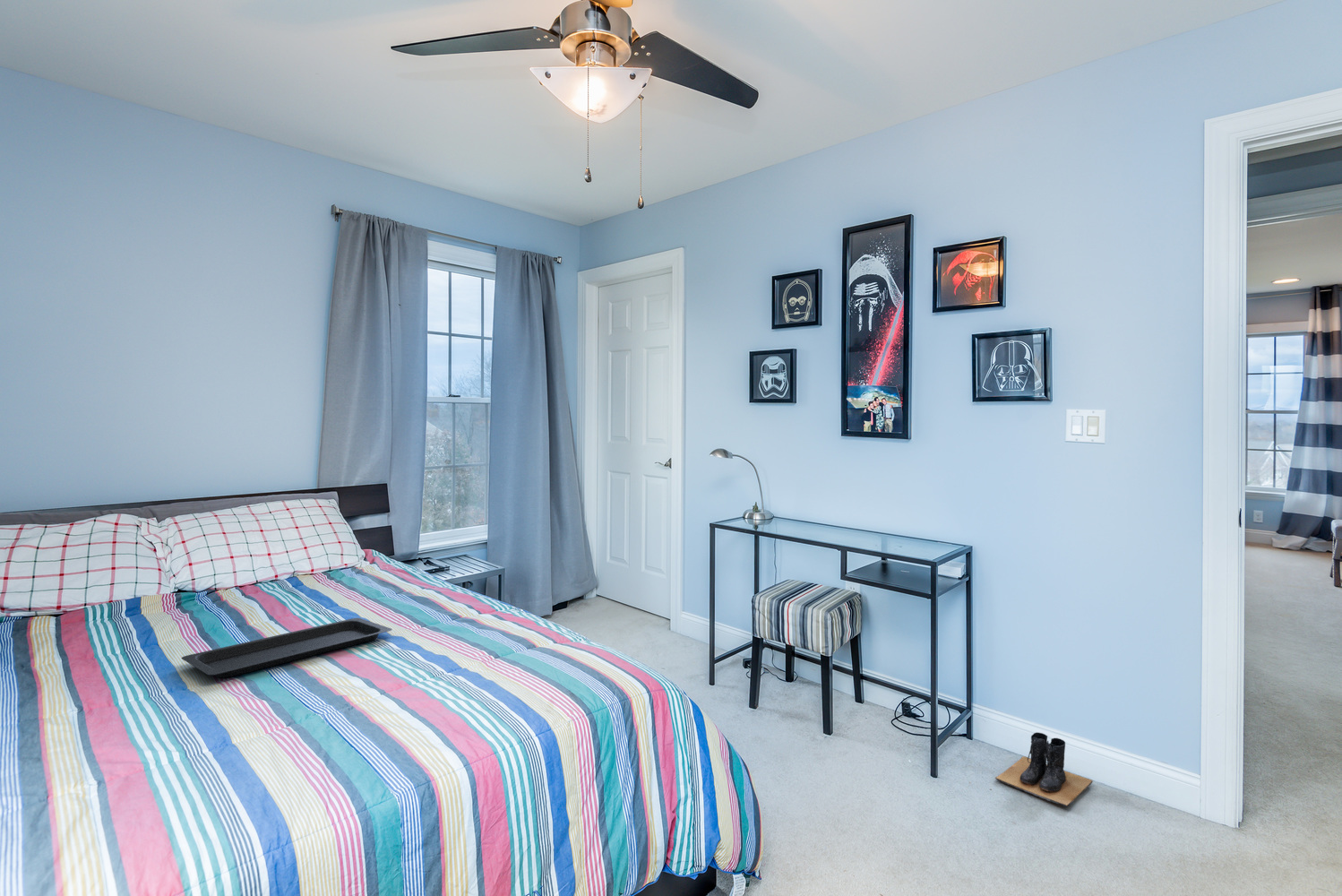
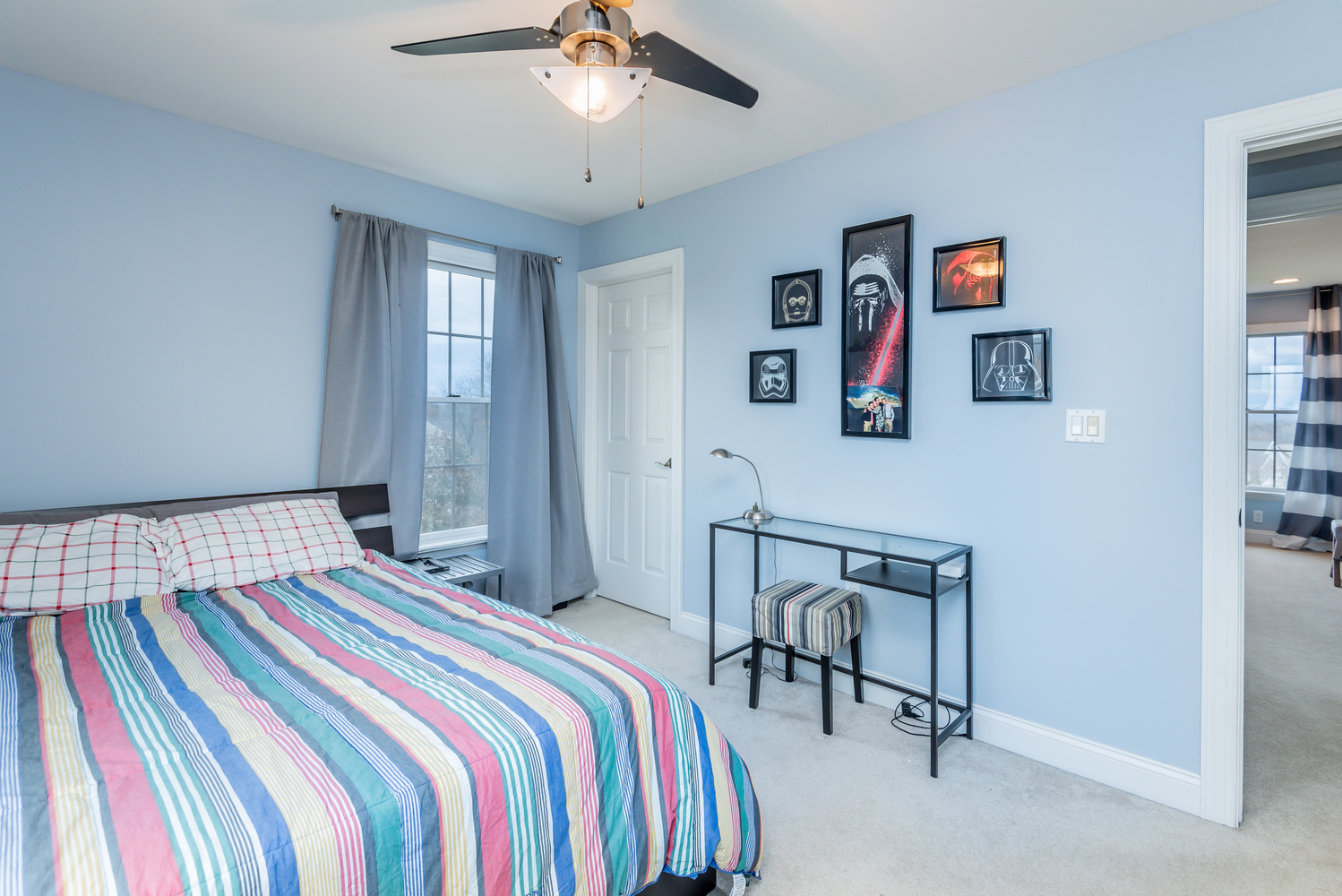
- serving tray (294, 646)
- boots (1044, 761)
